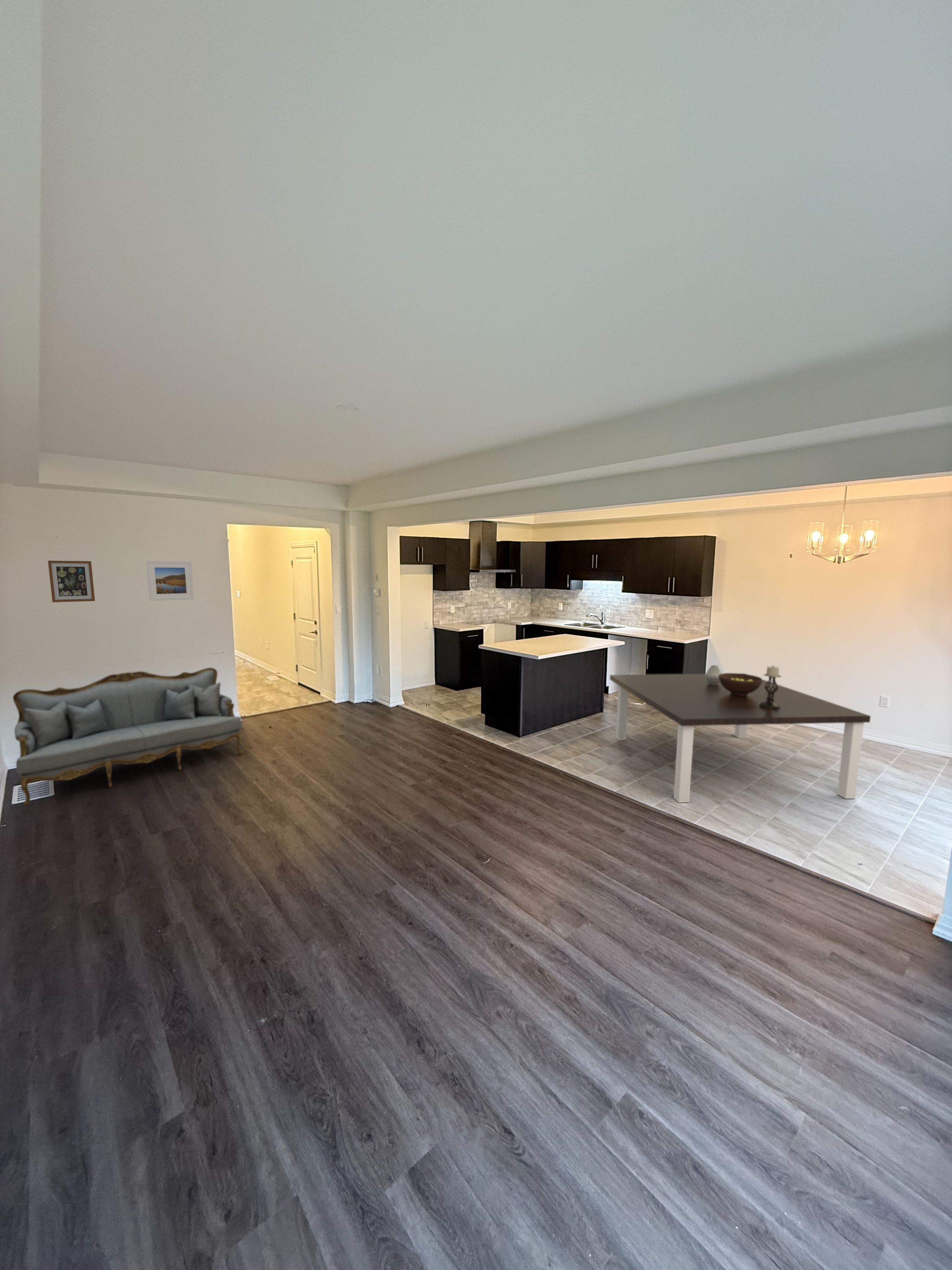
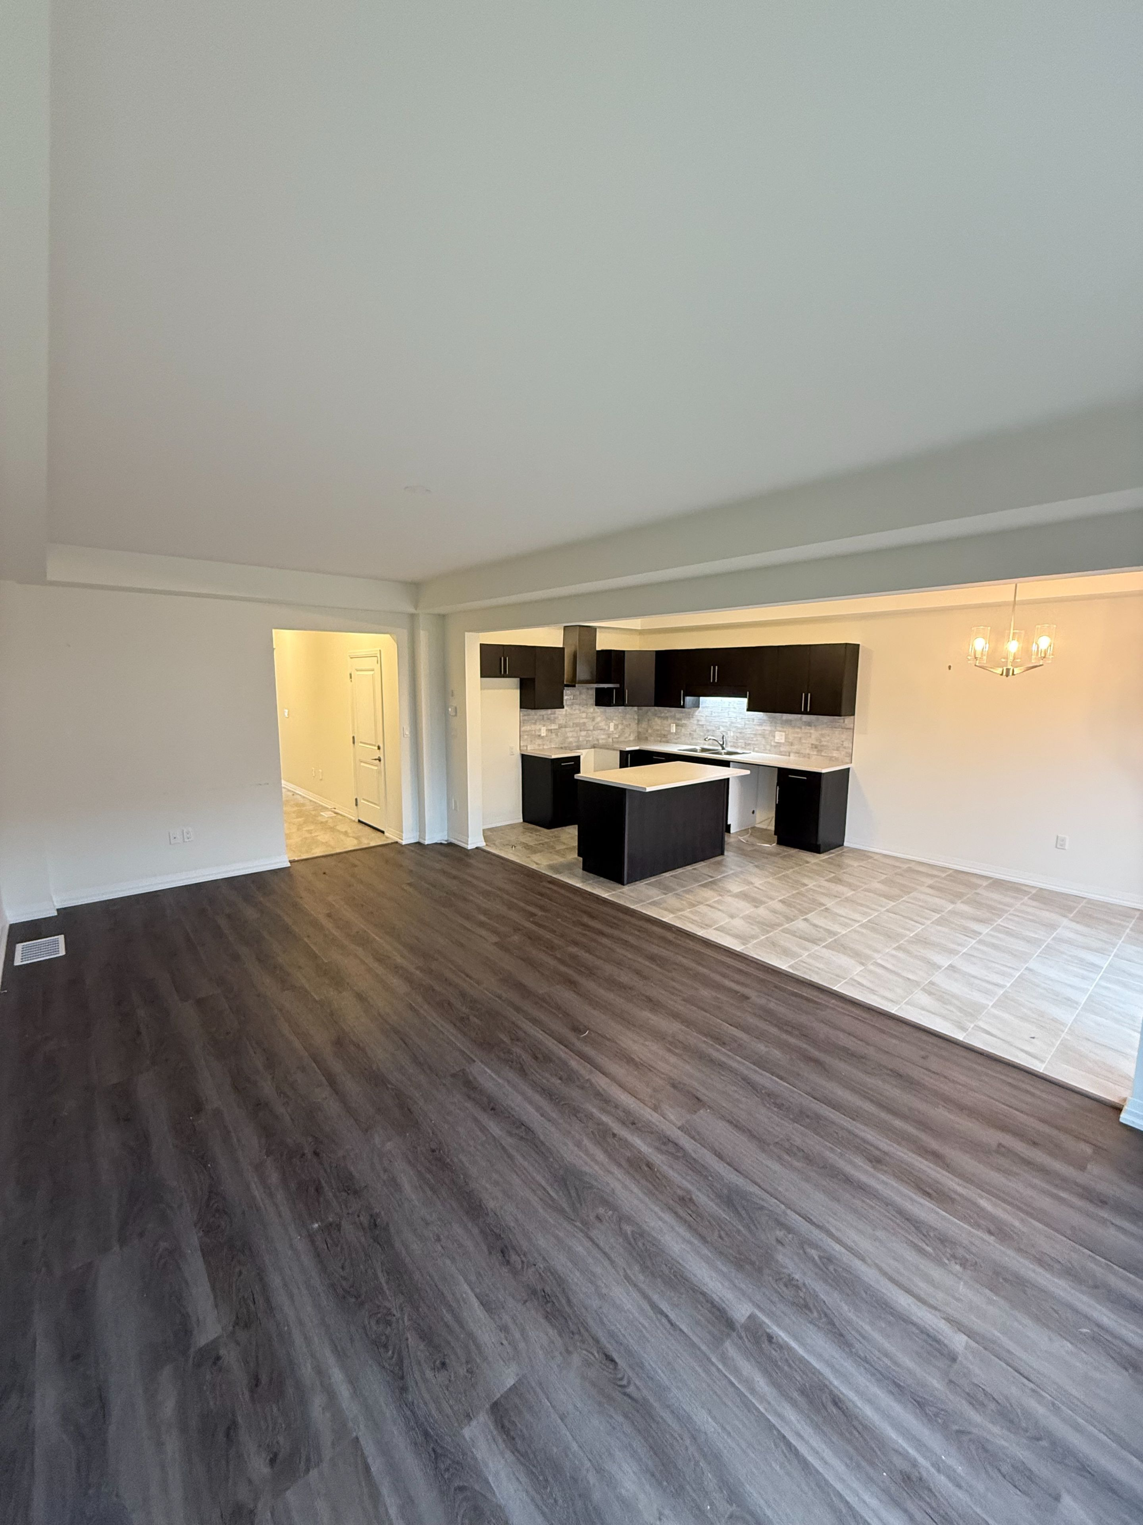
- vase (714, 674)
- dining table (716, 725)
- candle holder (772, 687)
- wall art (72, 581)
- fruit bowl (739, 685)
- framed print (171, 580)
- sofa (135, 709)
